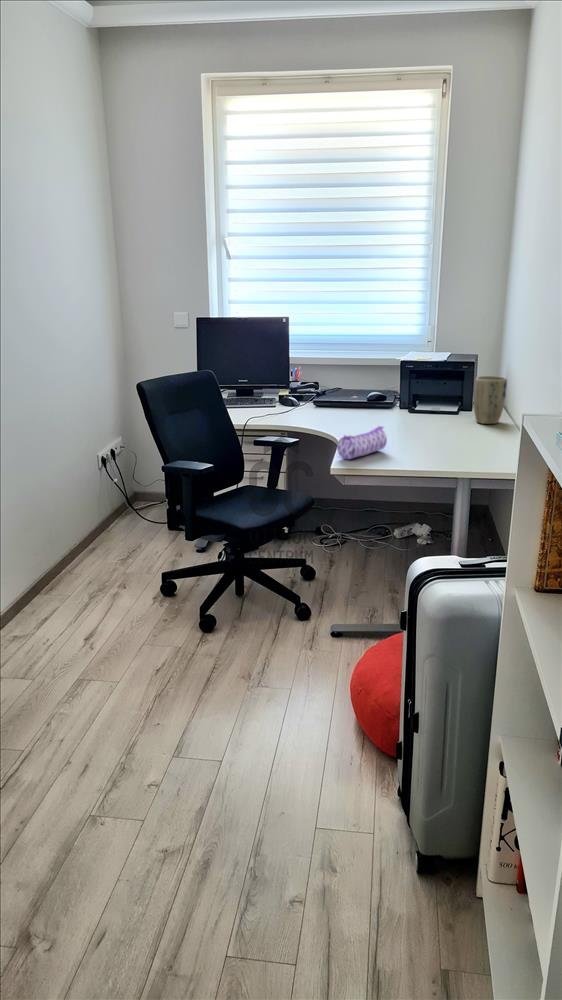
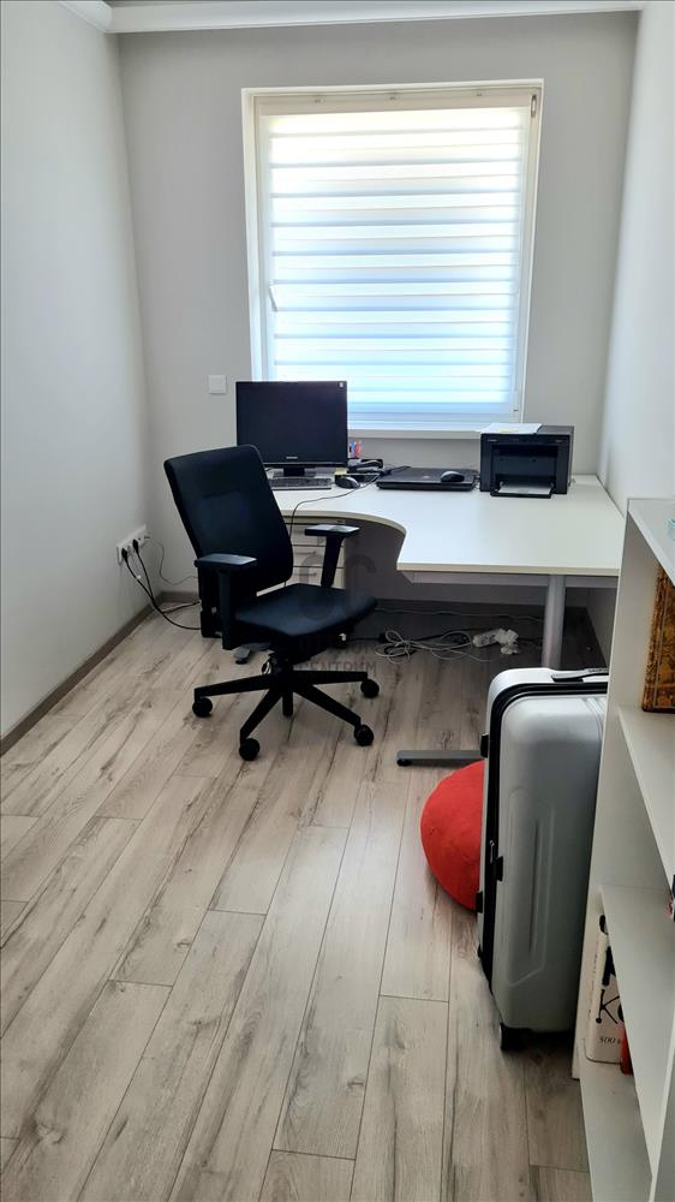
- pencil case (361, 442)
- plant pot (489, 400)
